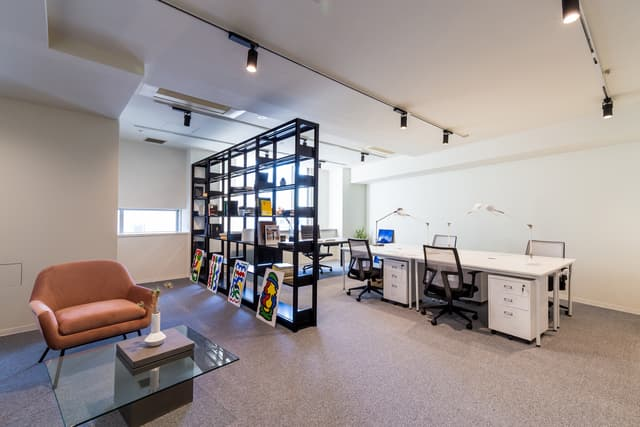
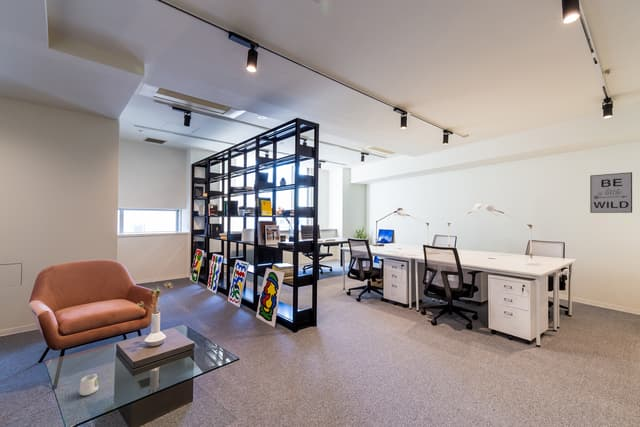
+ mug (90, 383)
+ wall art (610, 193)
